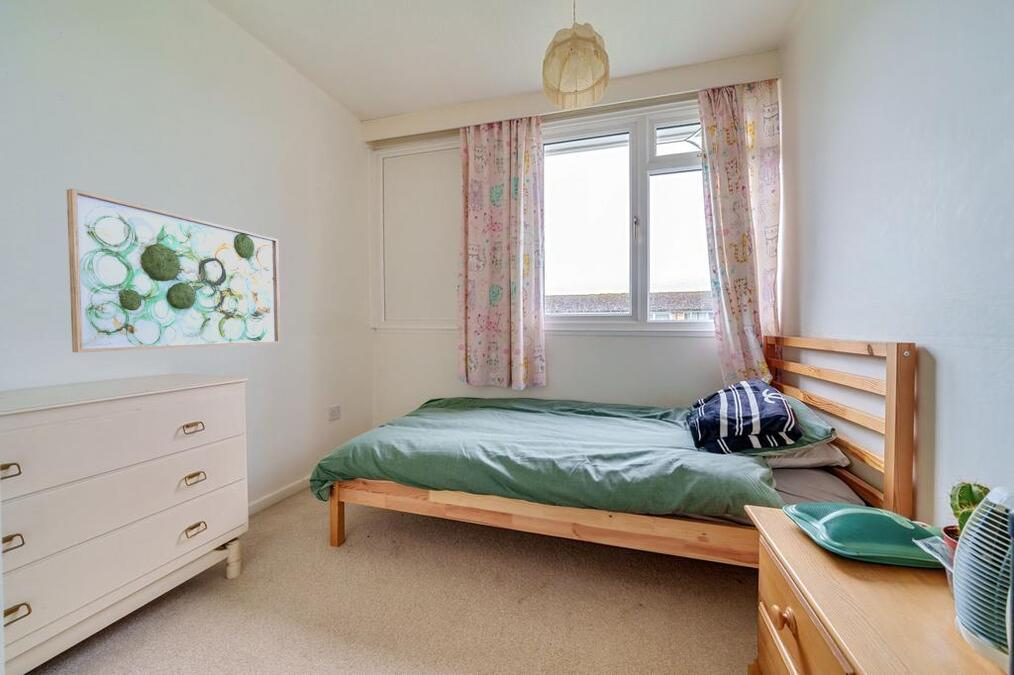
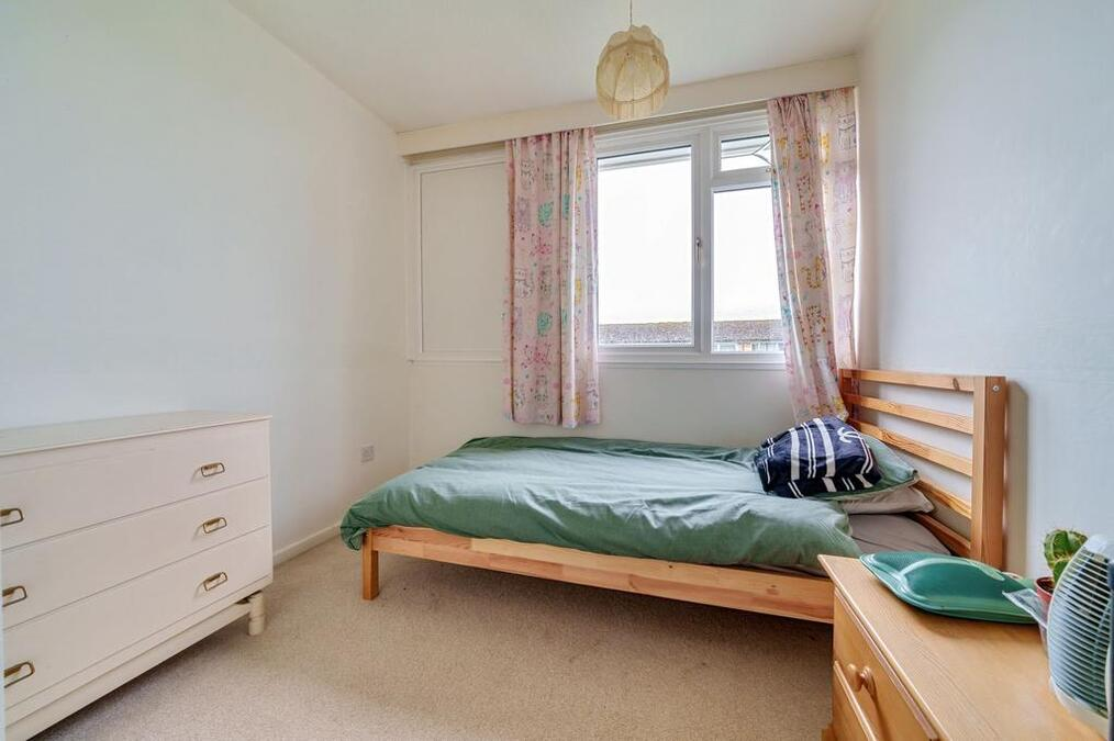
- wall art (198, 283)
